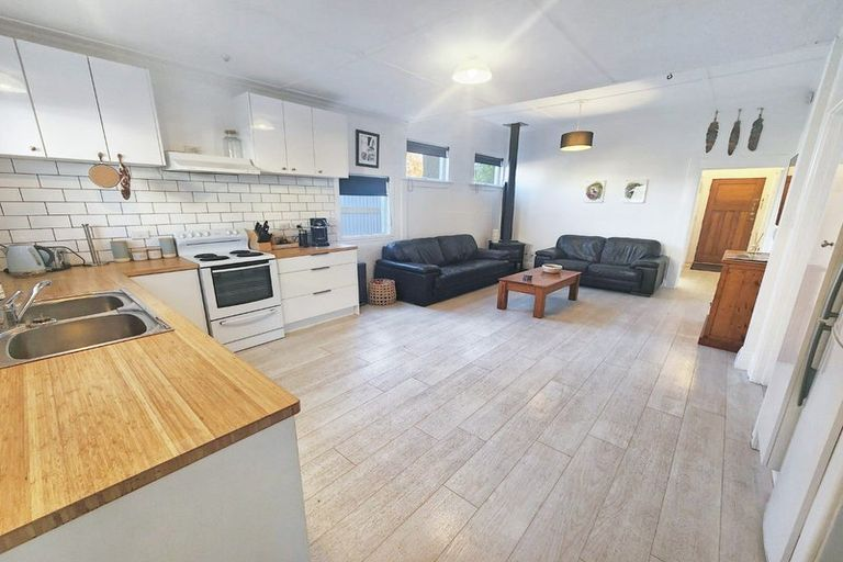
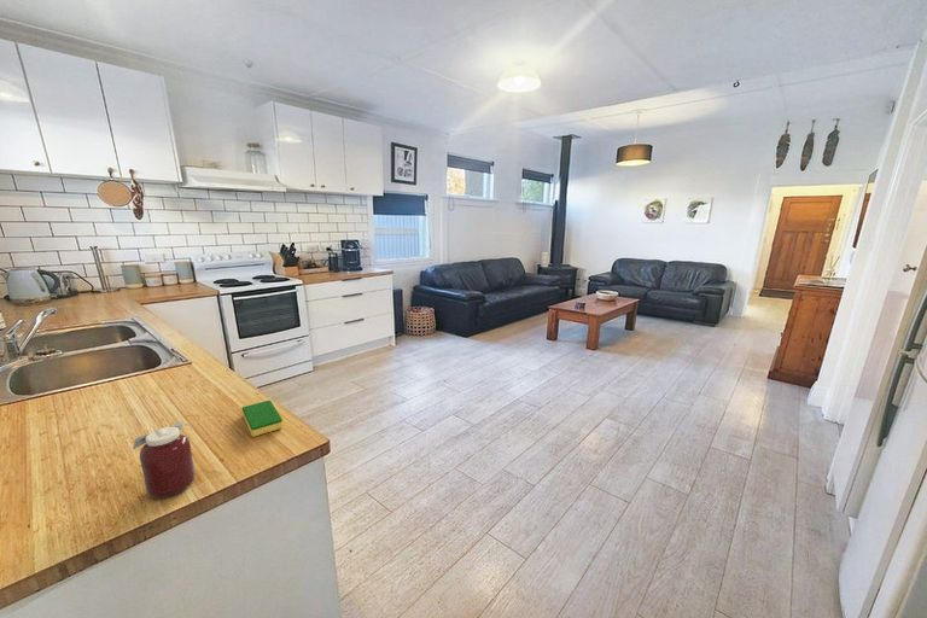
+ jar (165, 456)
+ dish sponge (262, 416)
